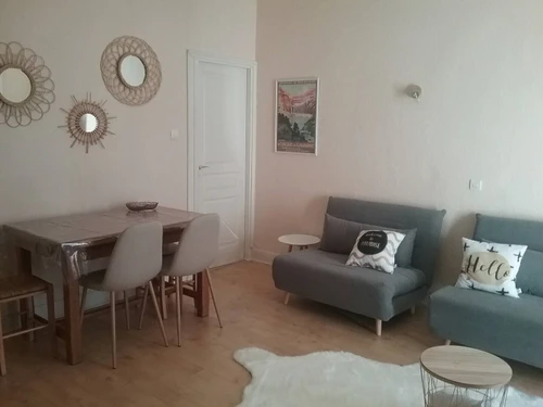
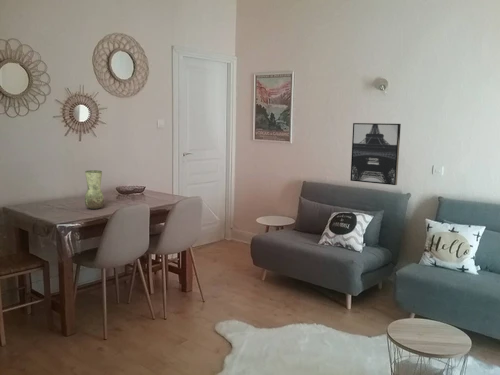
+ wall art (374, 153)
+ vase (94, 189)
